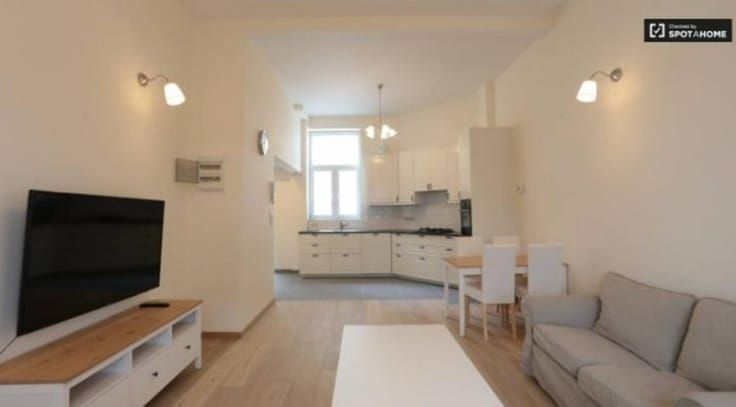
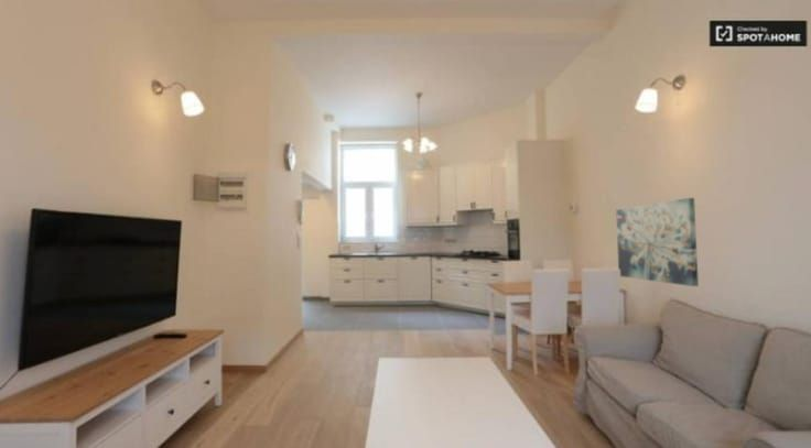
+ wall art (651, 242)
